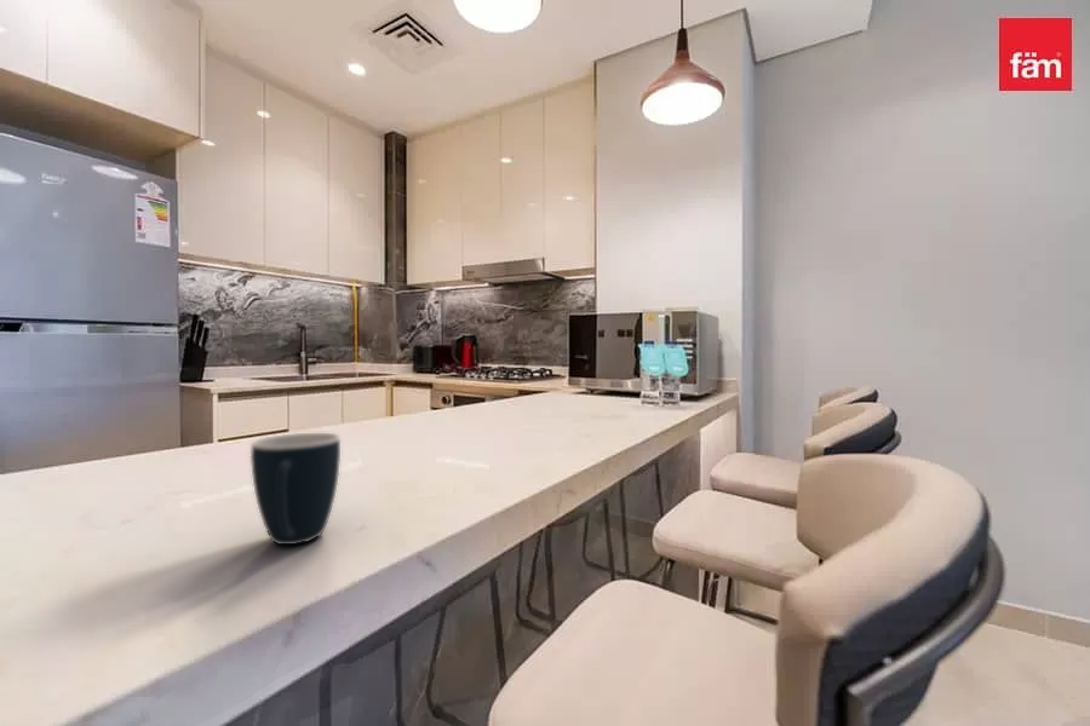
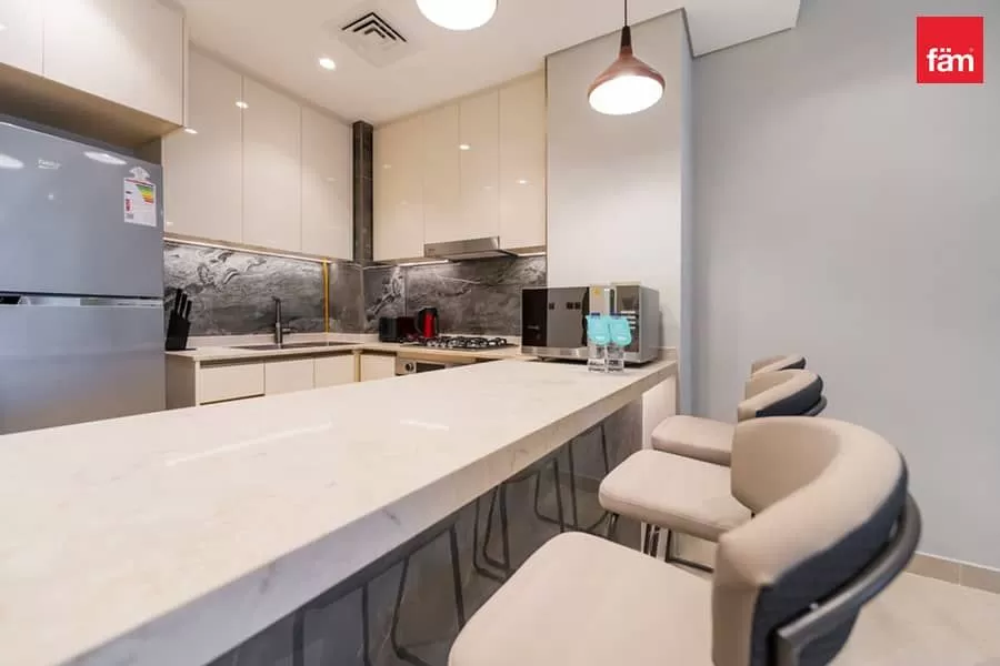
- mug (294, 491)
